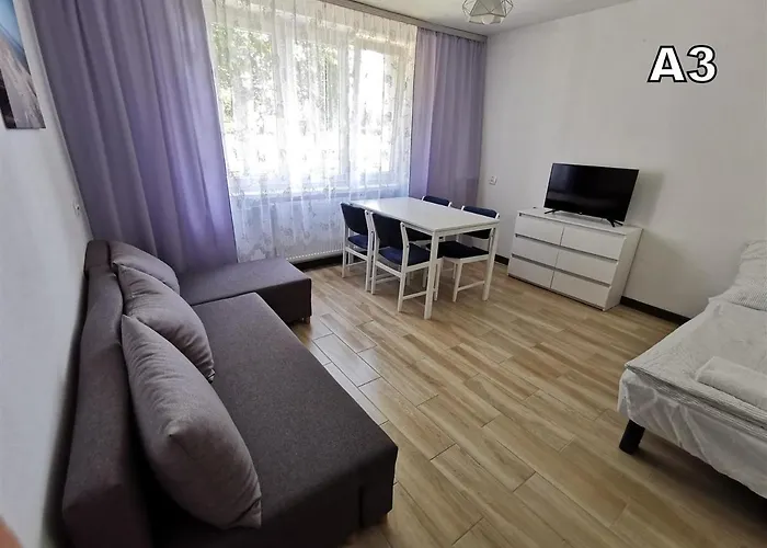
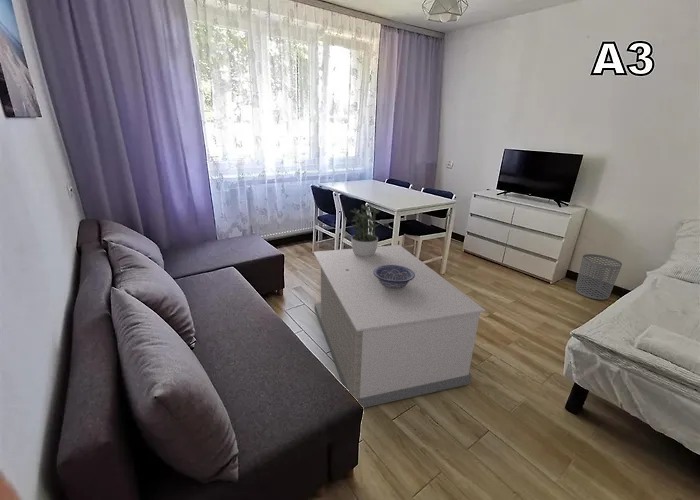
+ decorative bowl (393, 279)
+ waste bin (596, 277)
+ coffee table (381, 309)
+ potted plant (363, 229)
